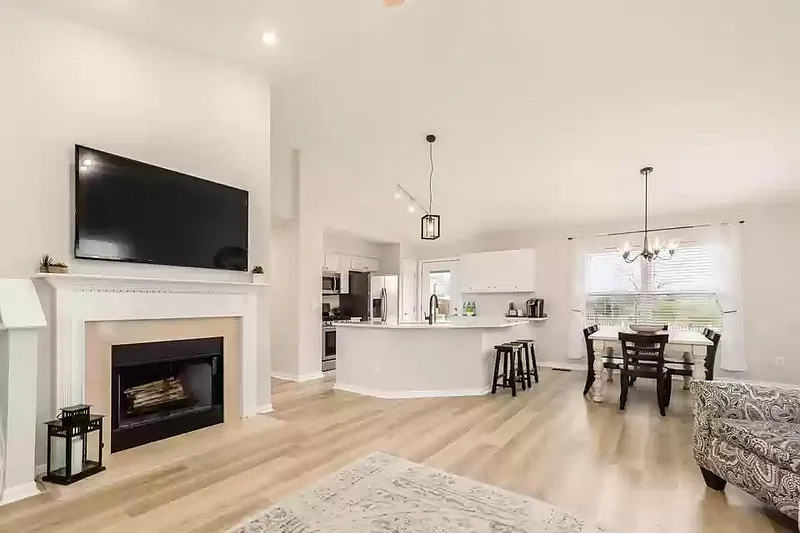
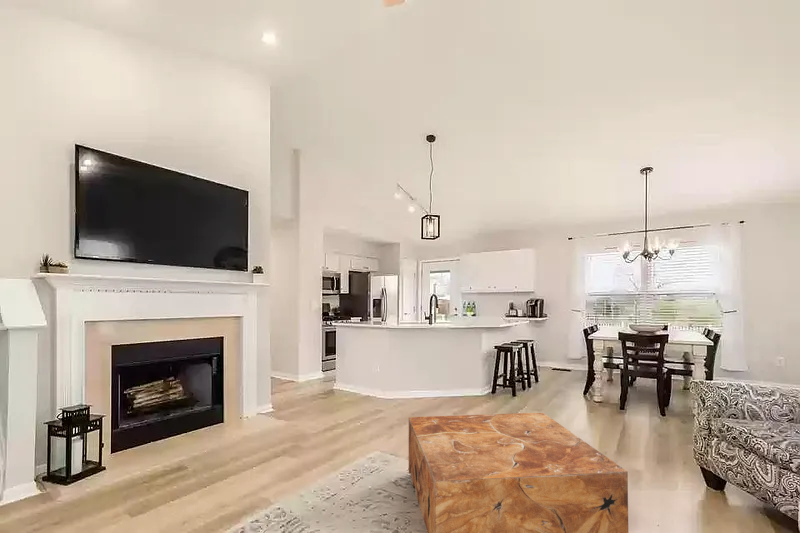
+ coffee table (500, 471)
